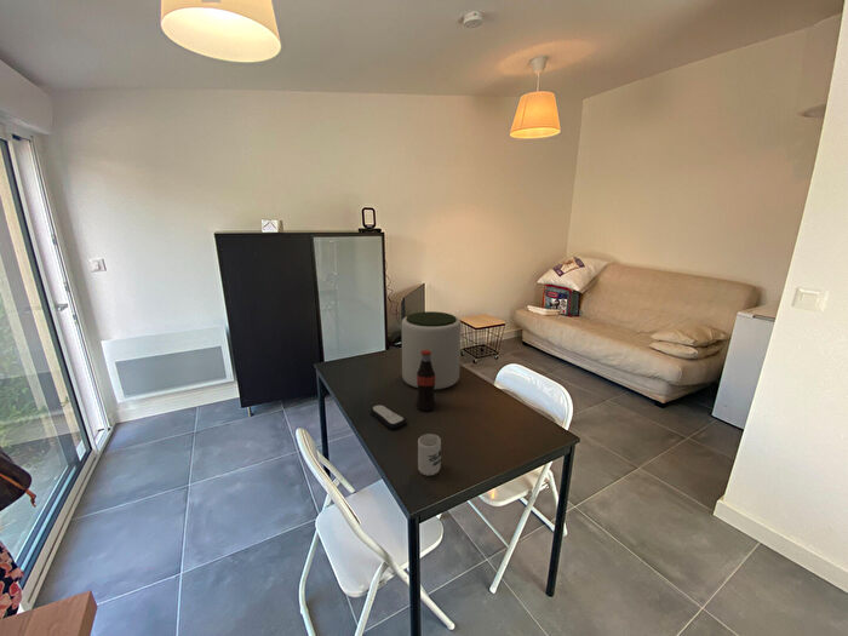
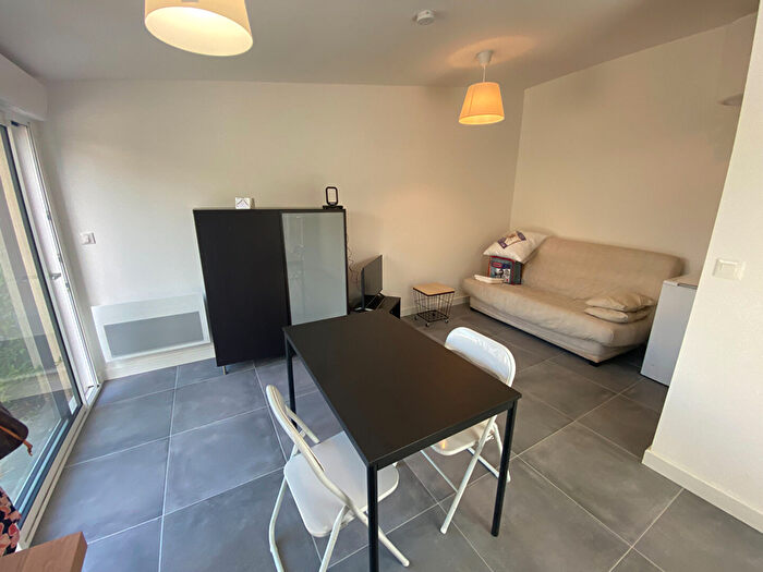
- bottle (425, 379)
- cup (429, 454)
- remote control (386, 416)
- plant pot (430, 349)
